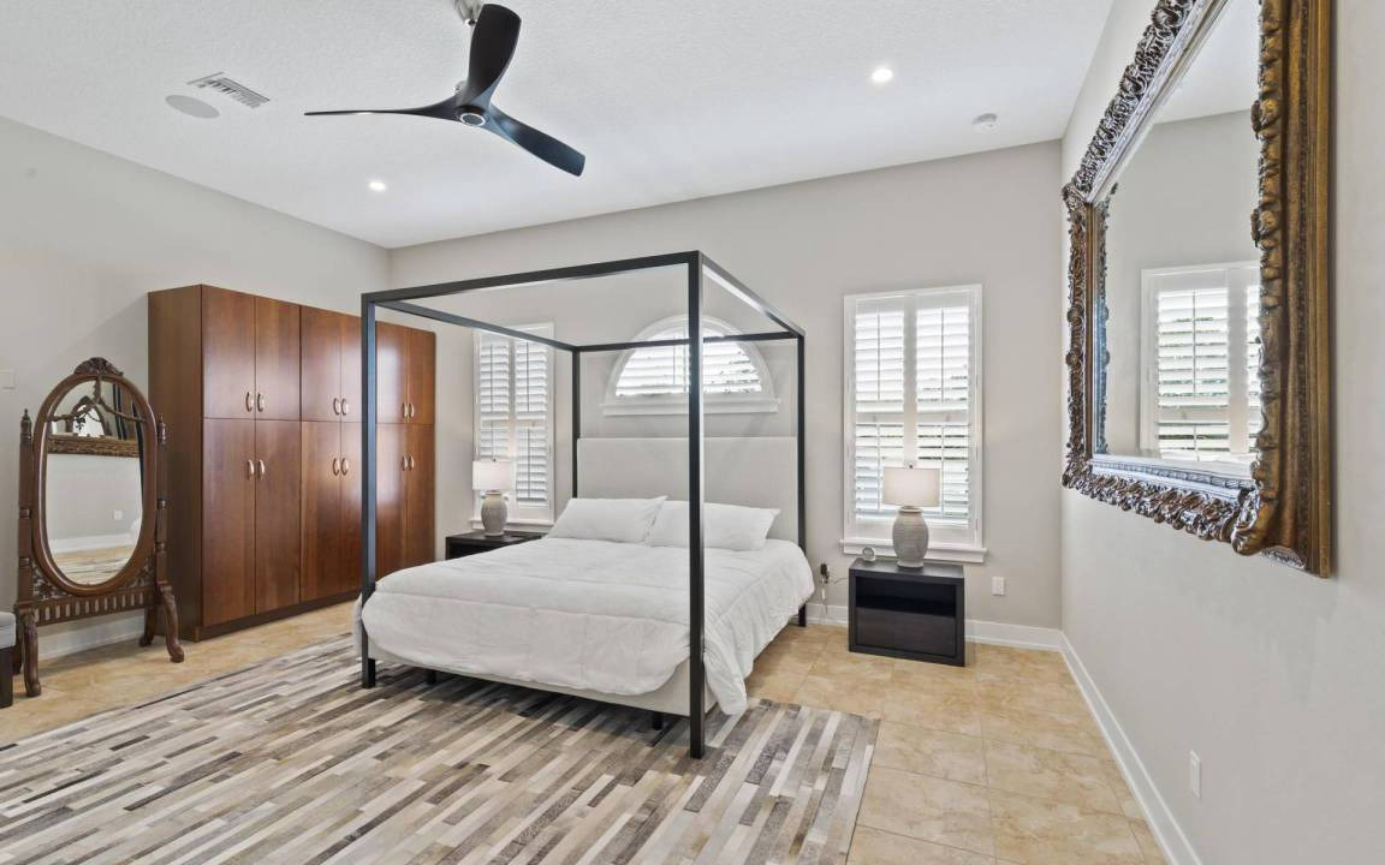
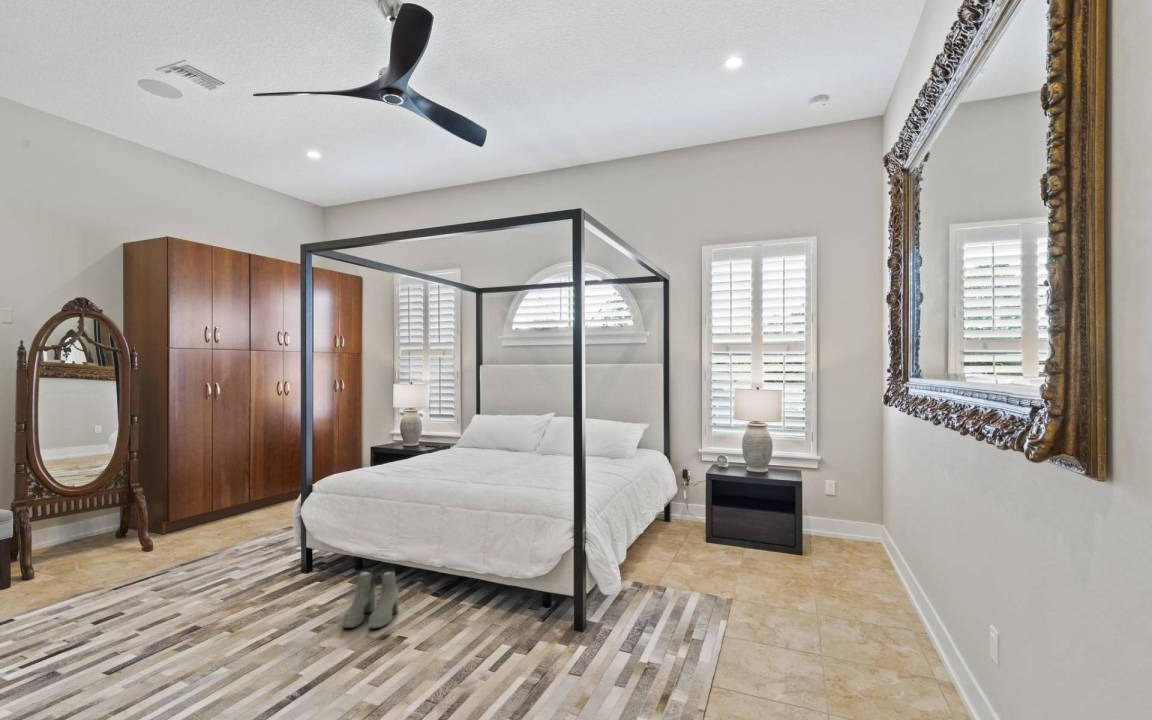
+ boots (372, 596)
